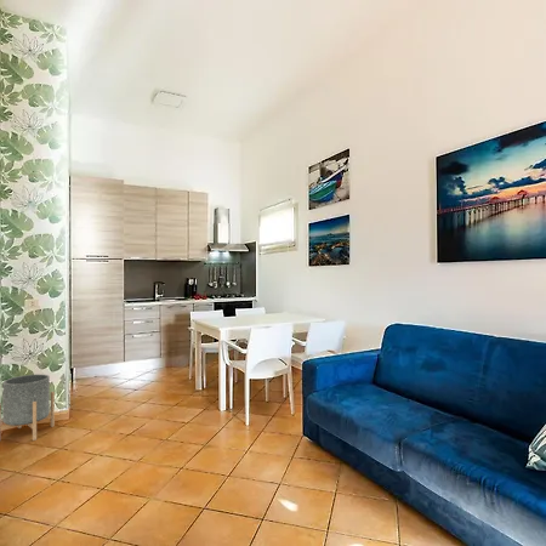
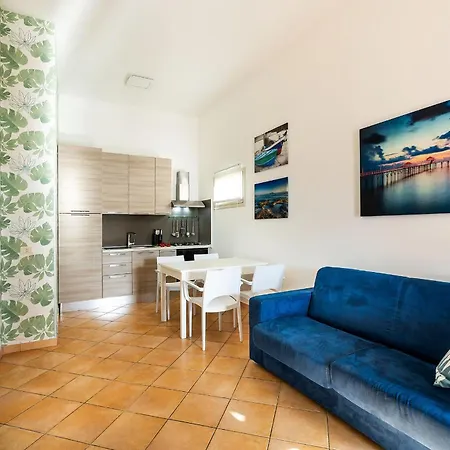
- planter (27, 405)
